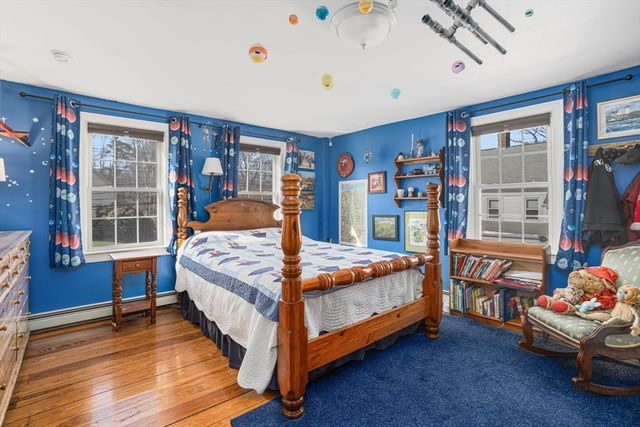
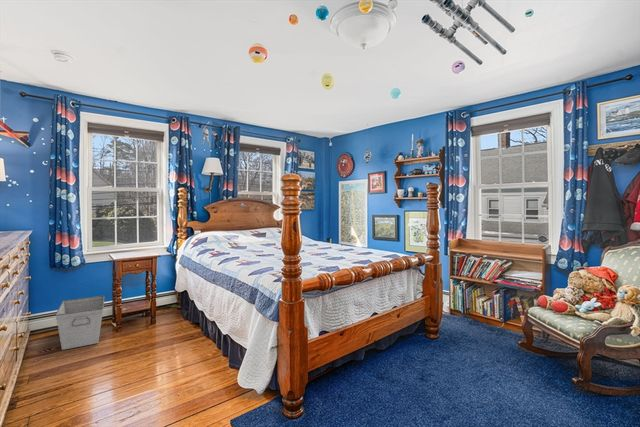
+ storage bin (82, 320)
